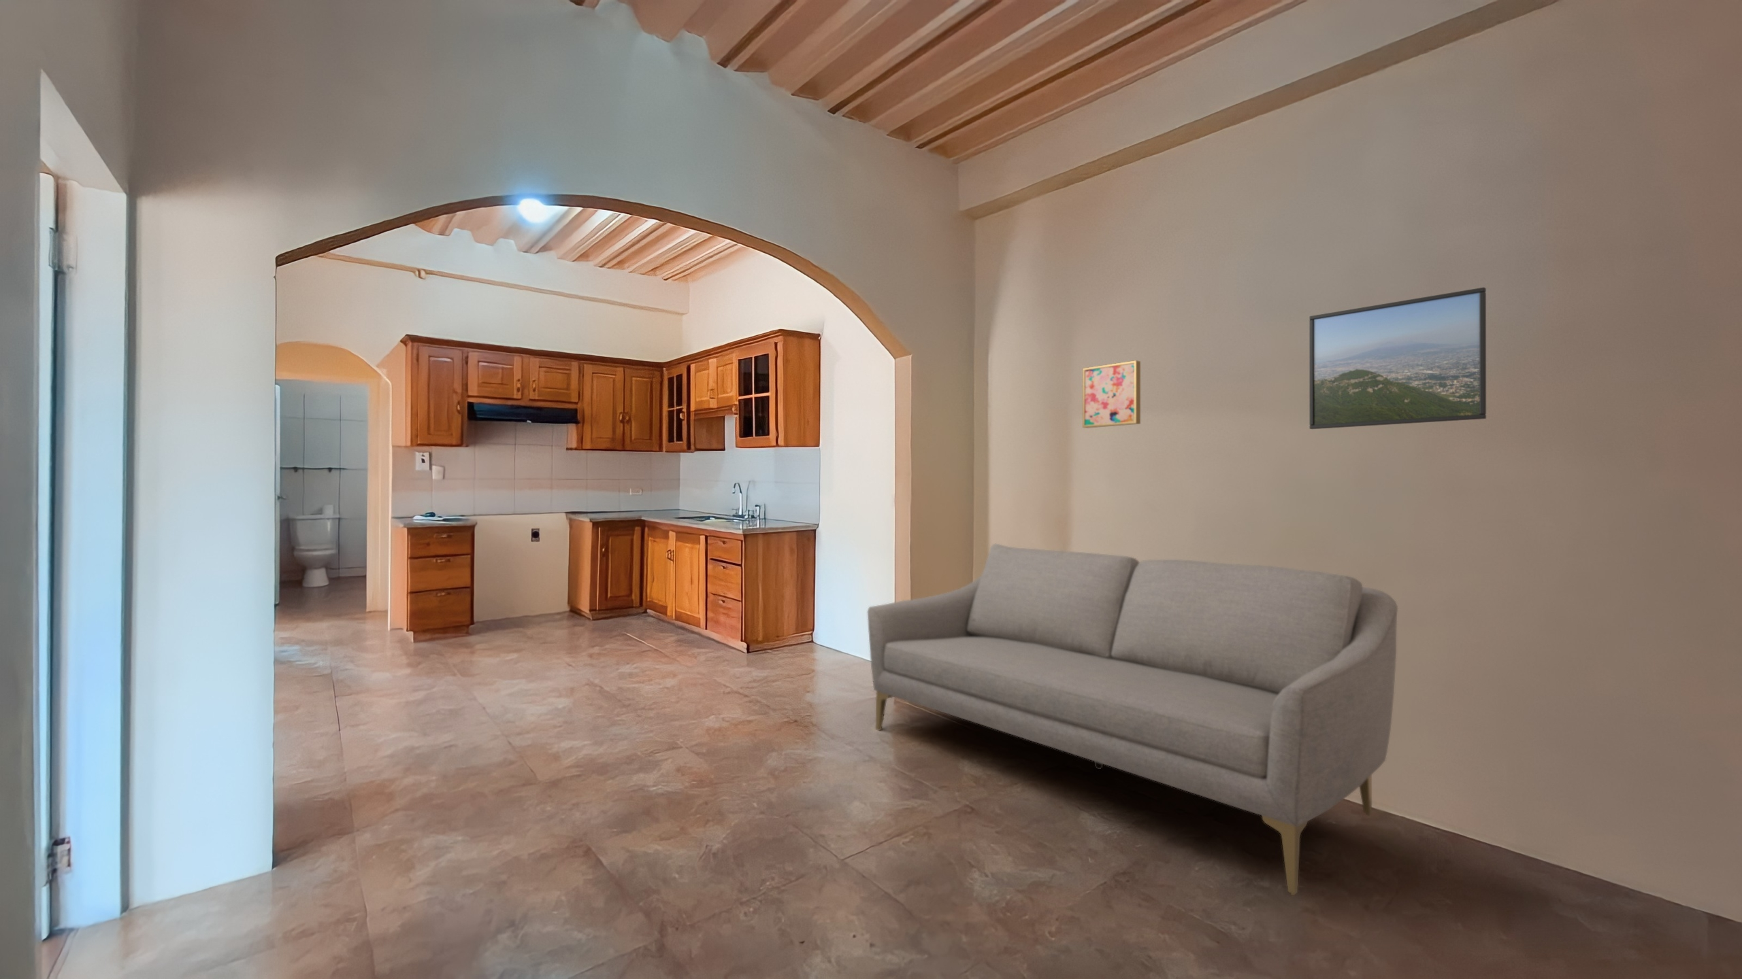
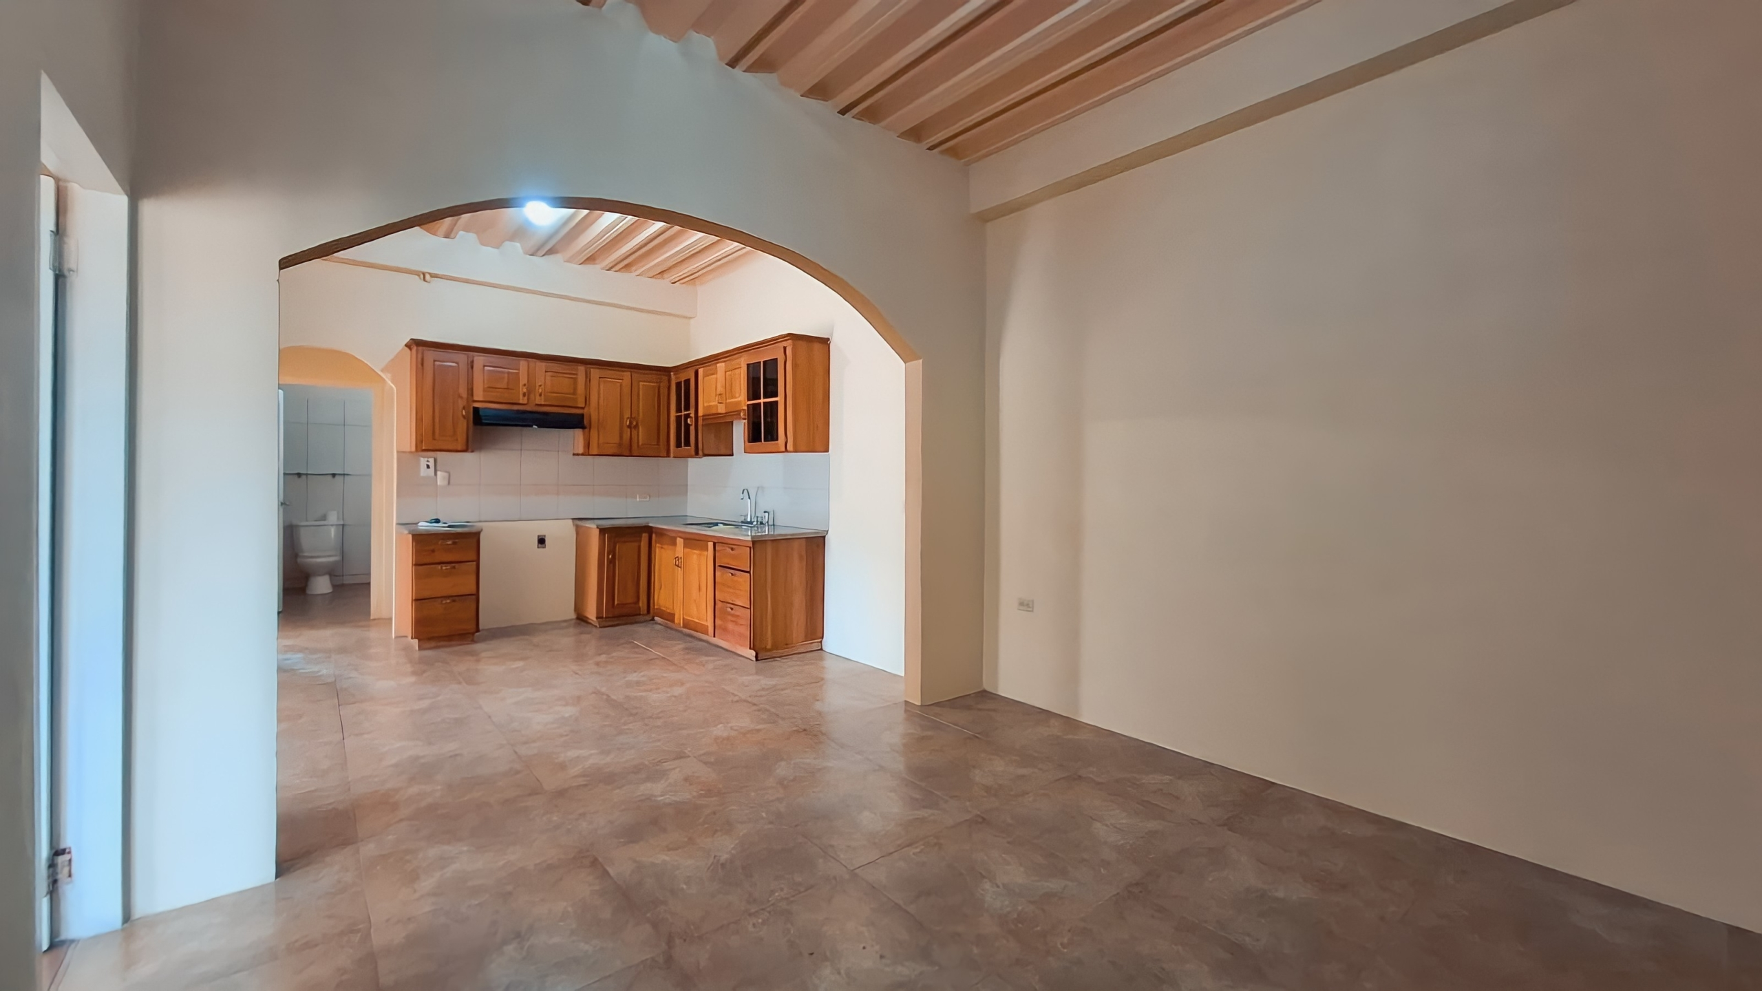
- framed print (1391, 363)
- sofa (1100, 662)
- wall art (1110, 394)
